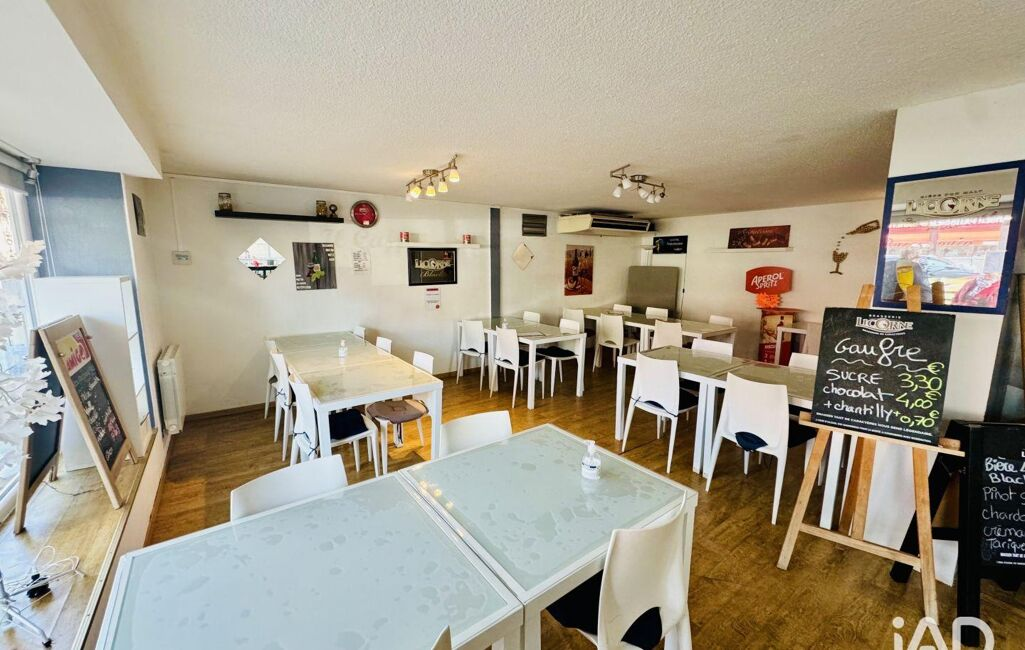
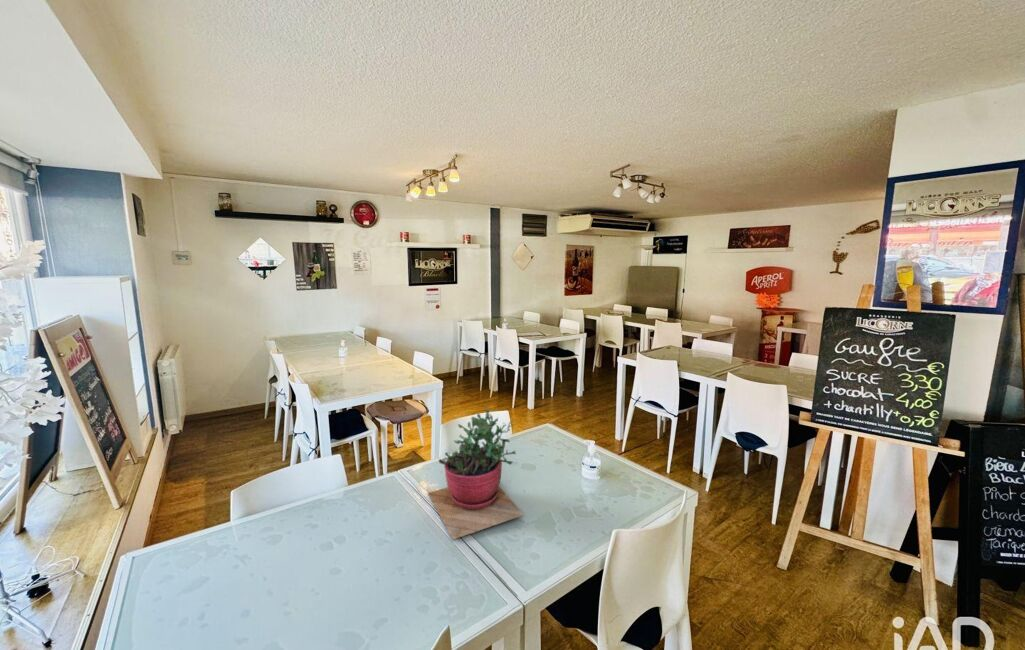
+ succulent plant (473, 457)
